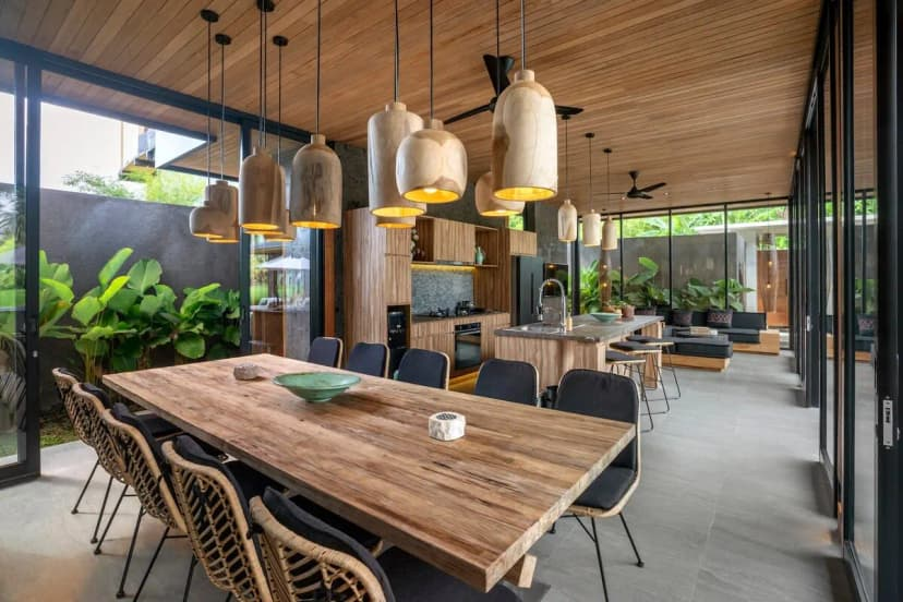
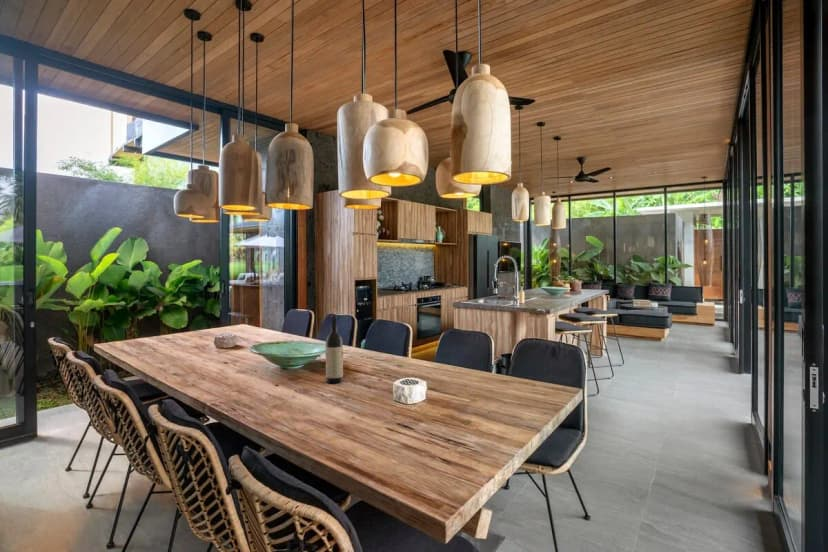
+ wine bottle (334, 348)
